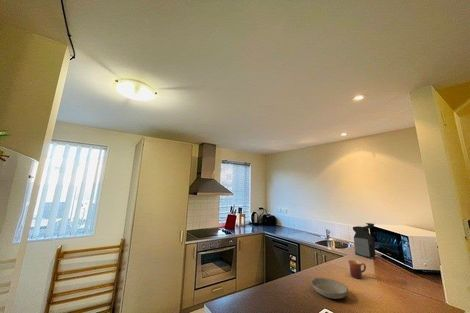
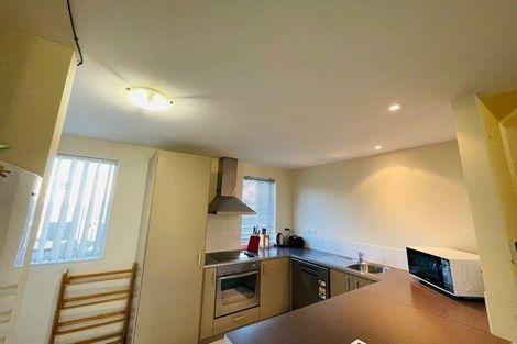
- bowl (329, 289)
- mug (357, 269)
- coffee maker (364, 239)
